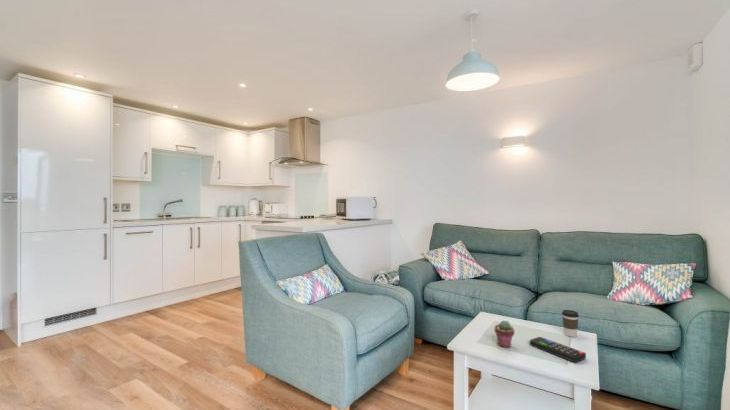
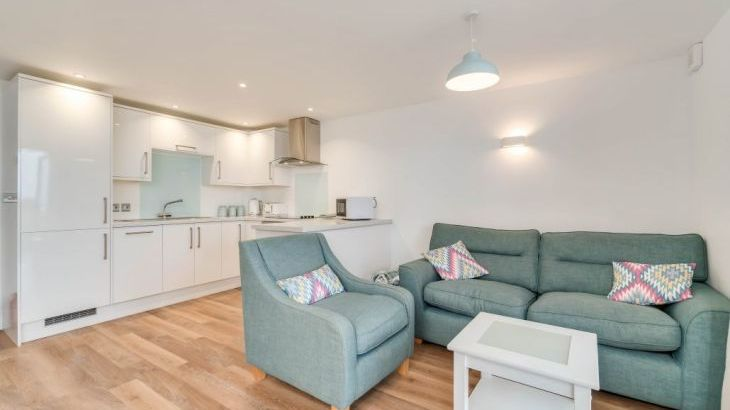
- remote control (556, 348)
- coffee cup (570, 323)
- potted succulent (504, 332)
